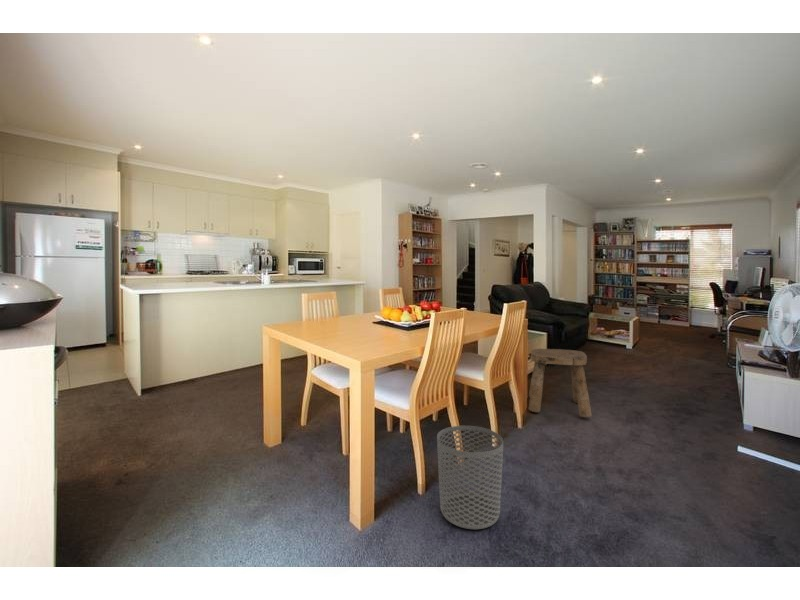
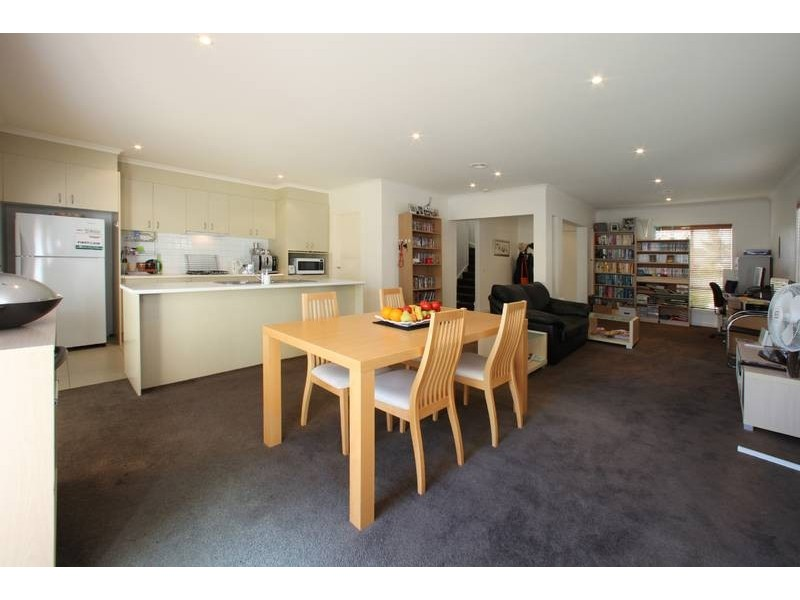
- waste bin (469, 474)
- stool (543, 378)
